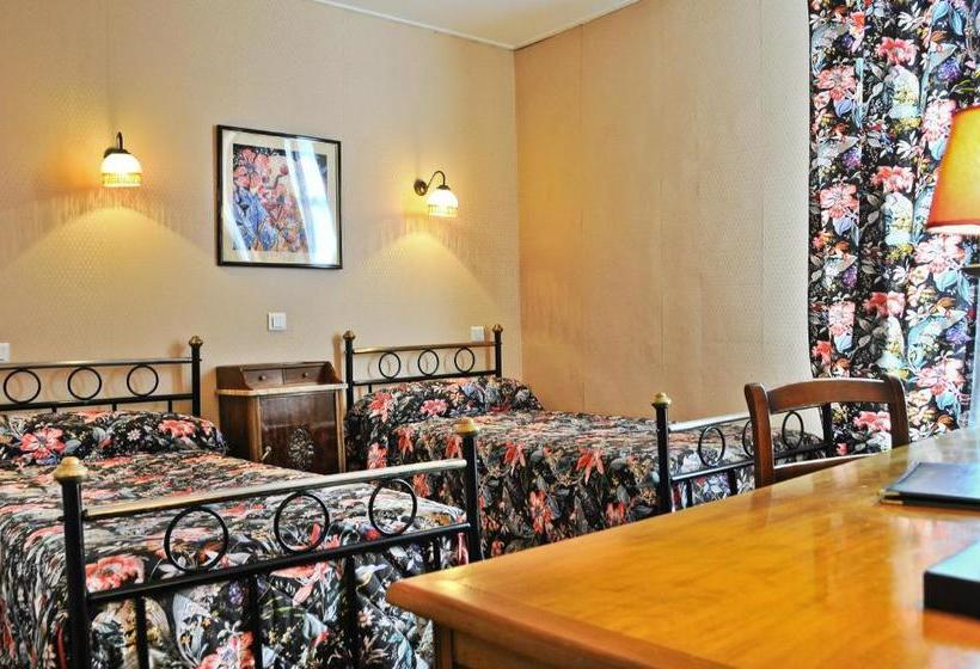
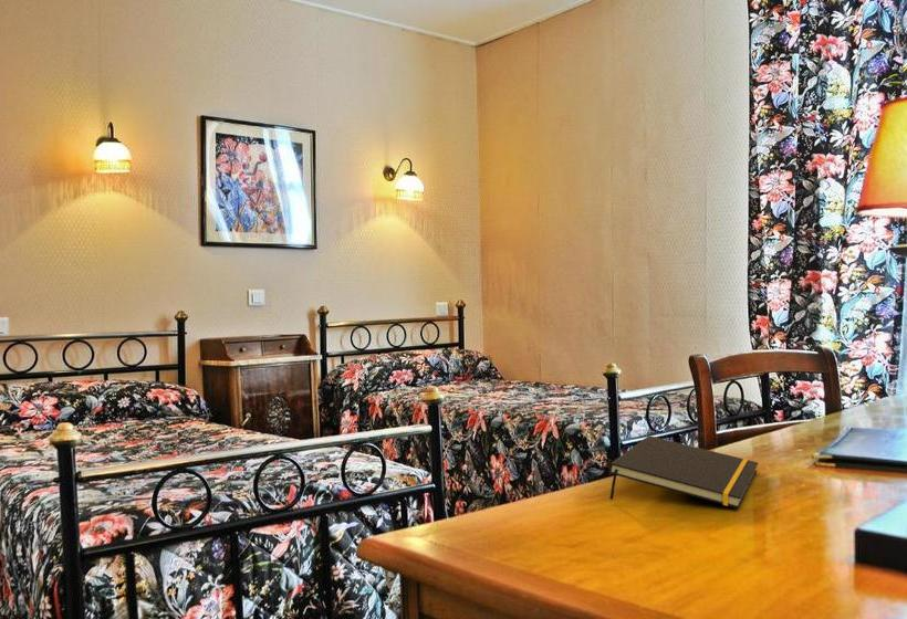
+ notepad (688, 468)
